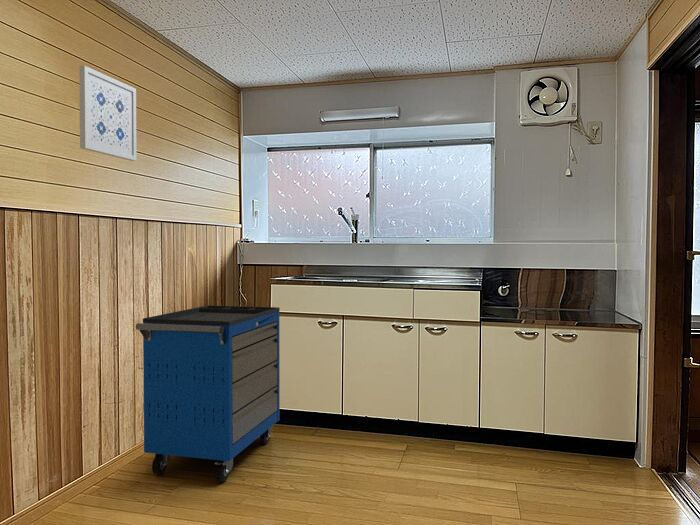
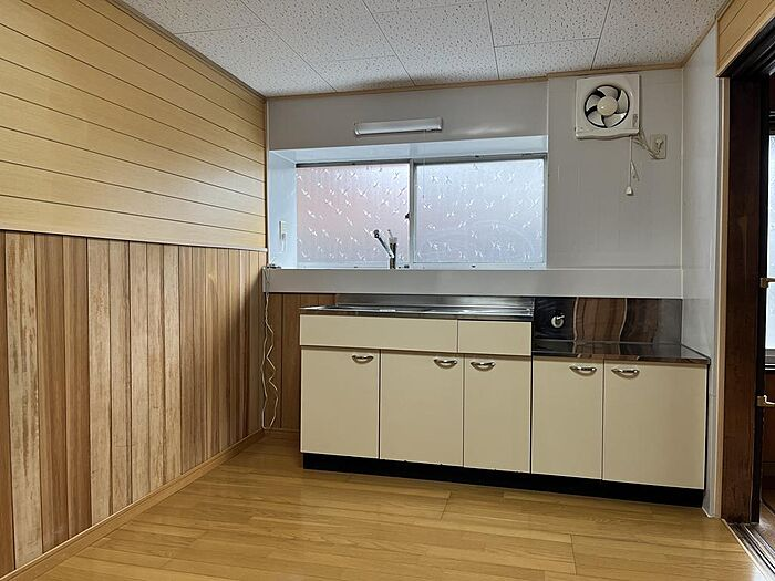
- wall art (109, 116)
- storage cabinet (214, 386)
